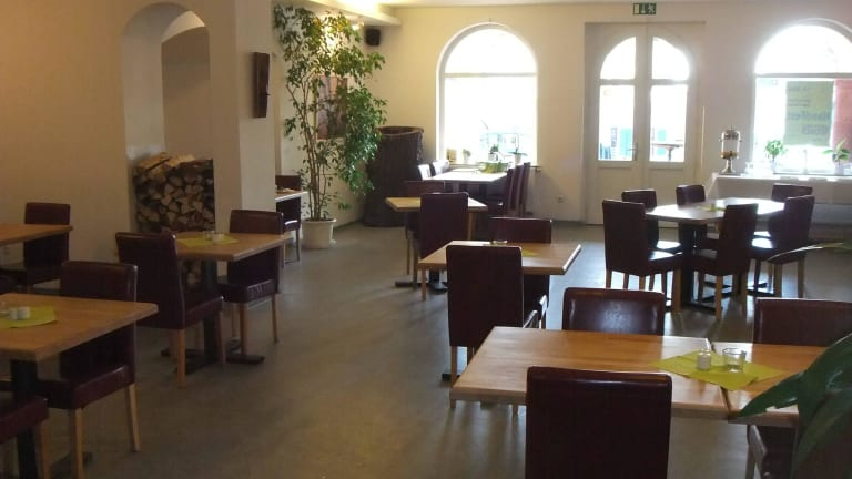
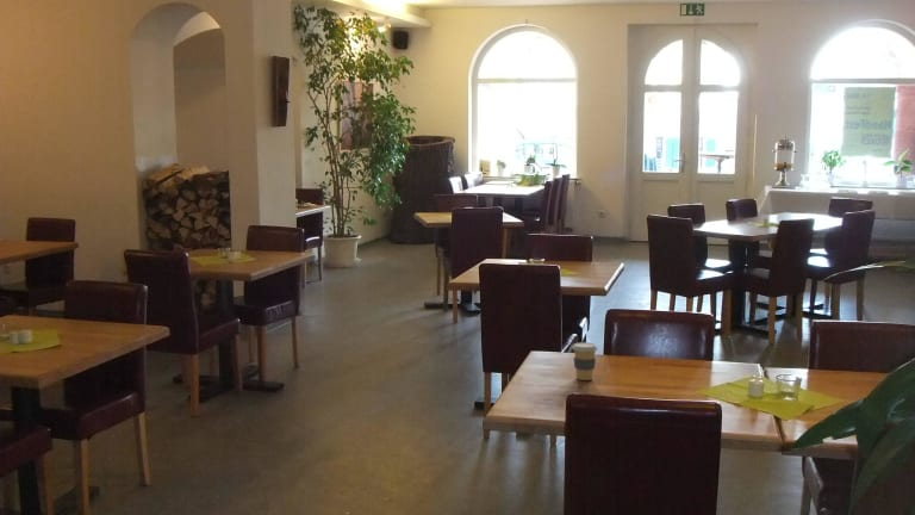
+ coffee cup (584, 361)
